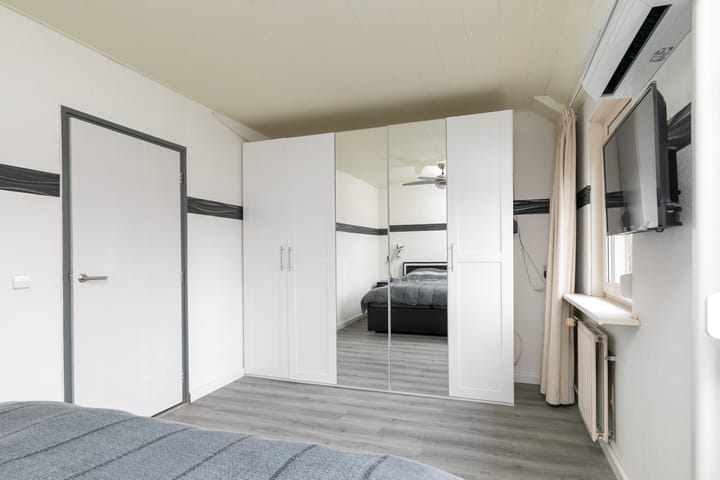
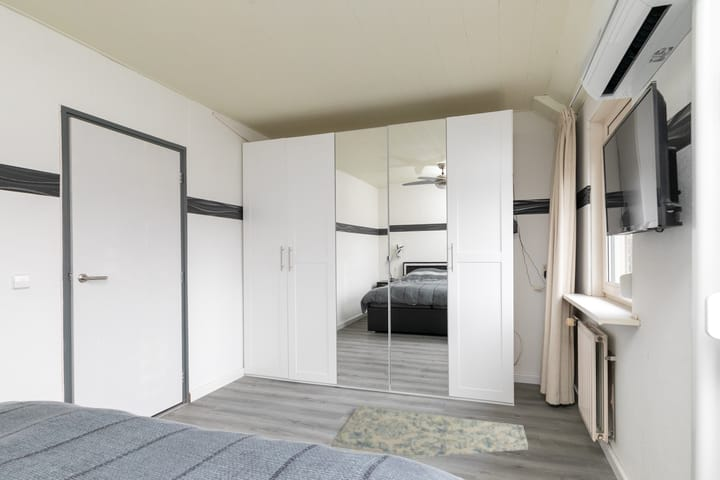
+ rug (431, 435)
